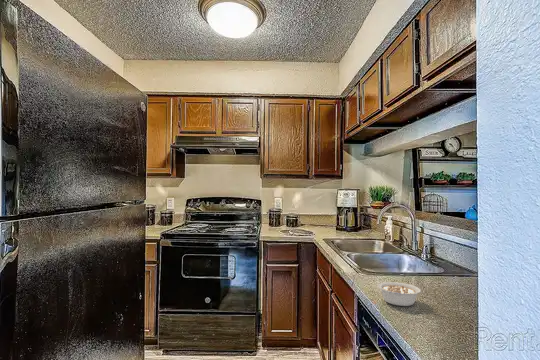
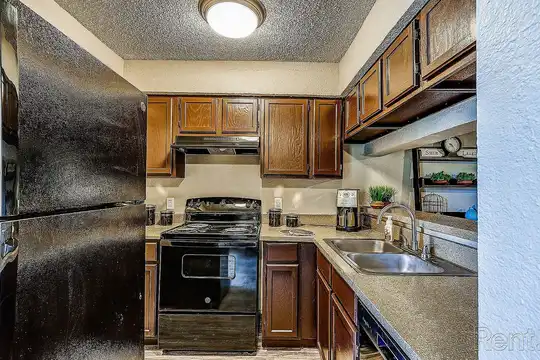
- legume (400, 293)
